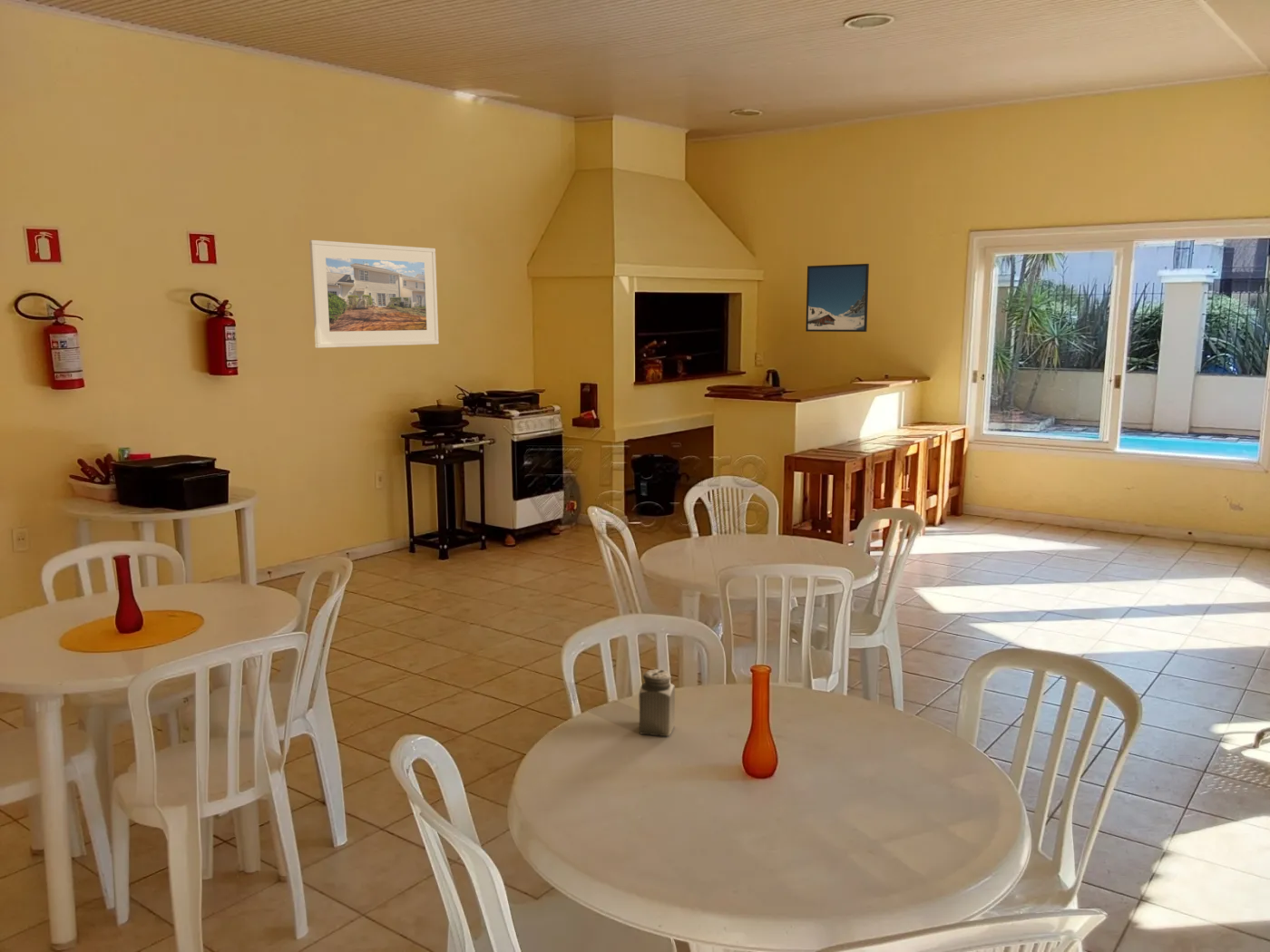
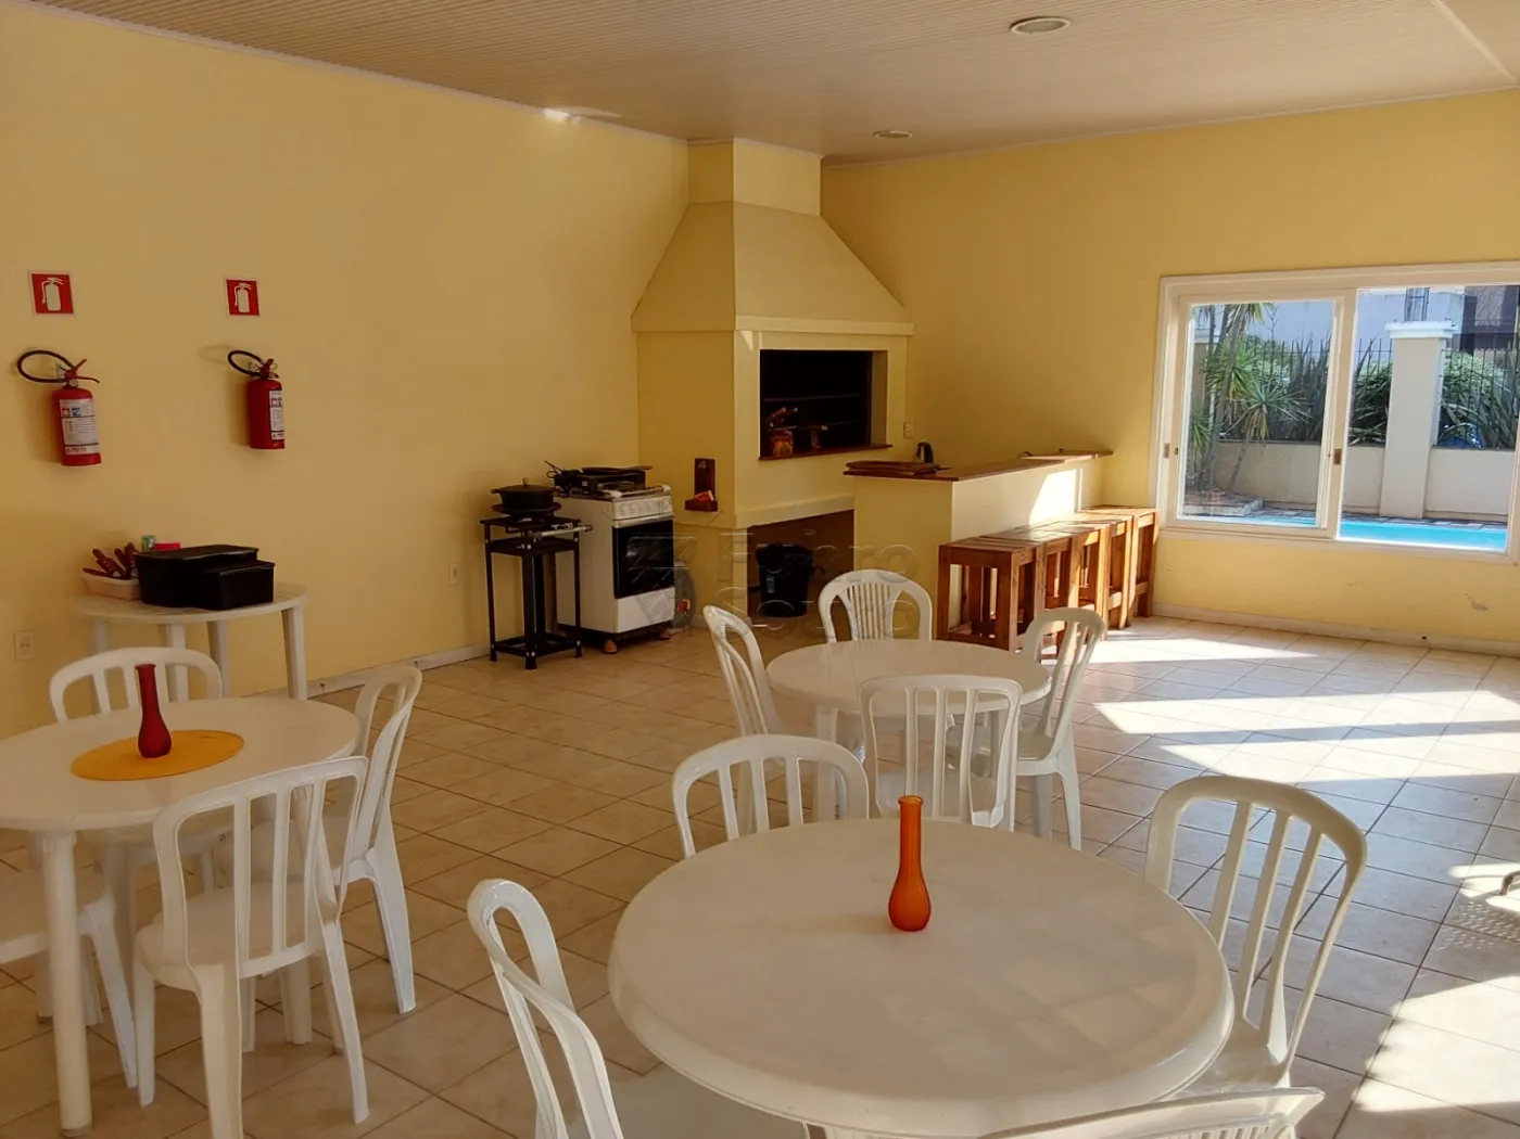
- salt shaker (657, 700)
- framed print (836, 298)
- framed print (378, 296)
